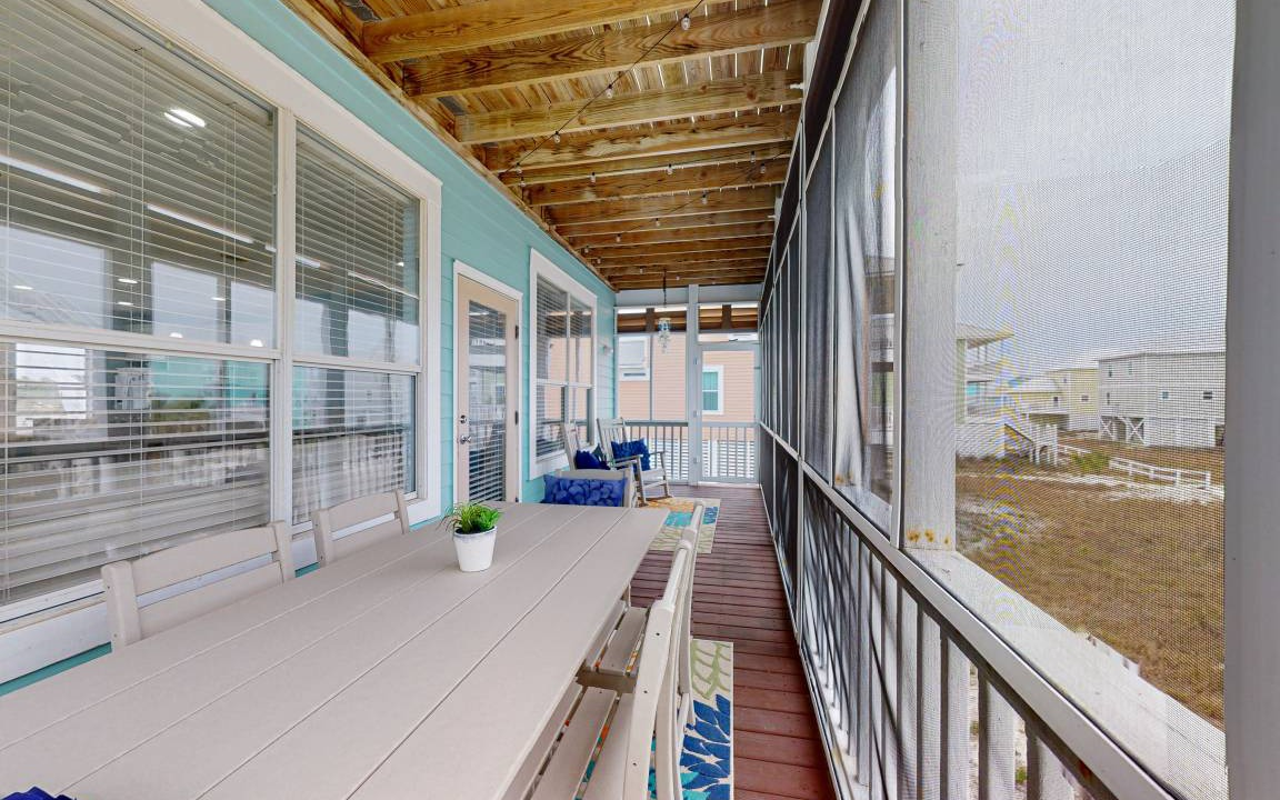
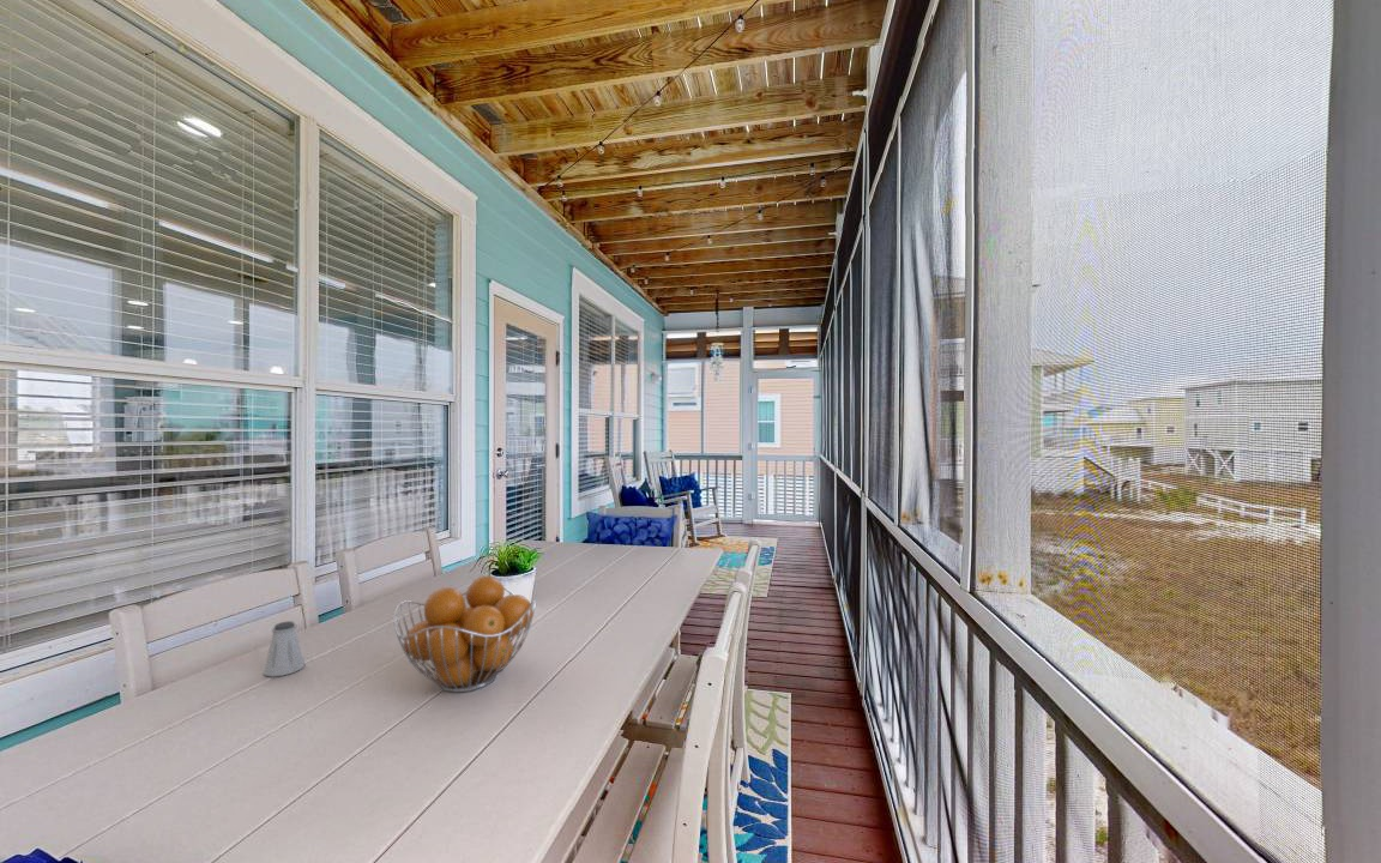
+ fruit basket (468, 630)
+ saltshaker (284, 646)
